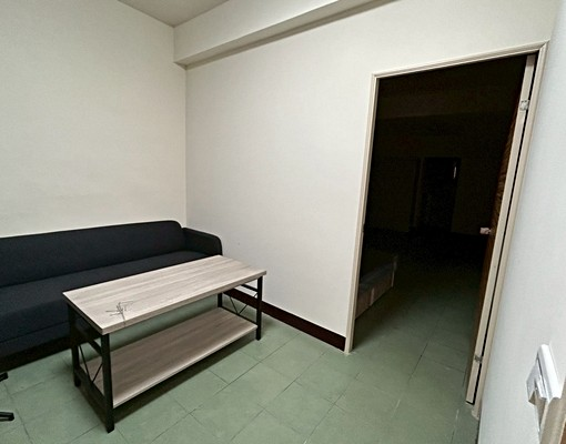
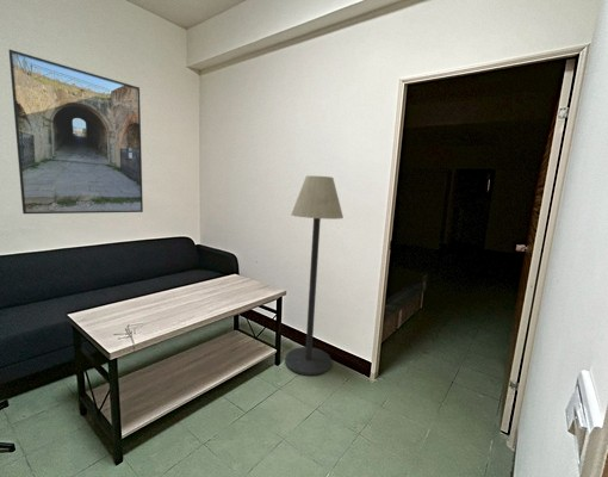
+ floor lamp (314, 273)
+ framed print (86, 144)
